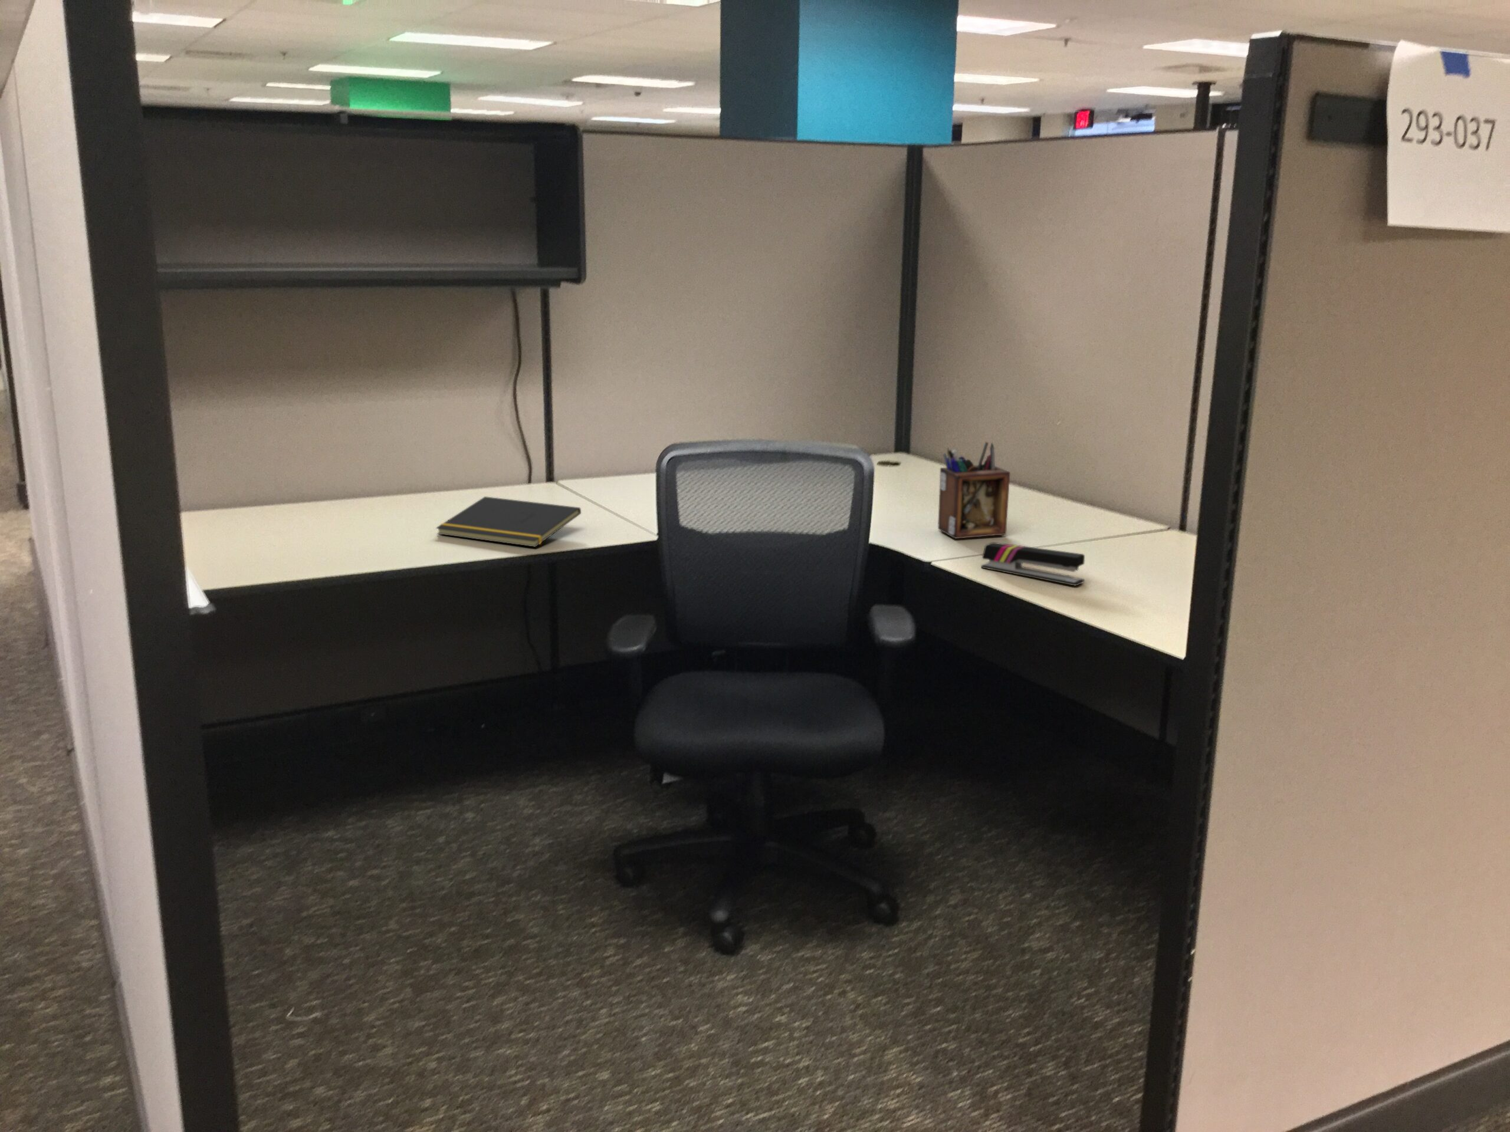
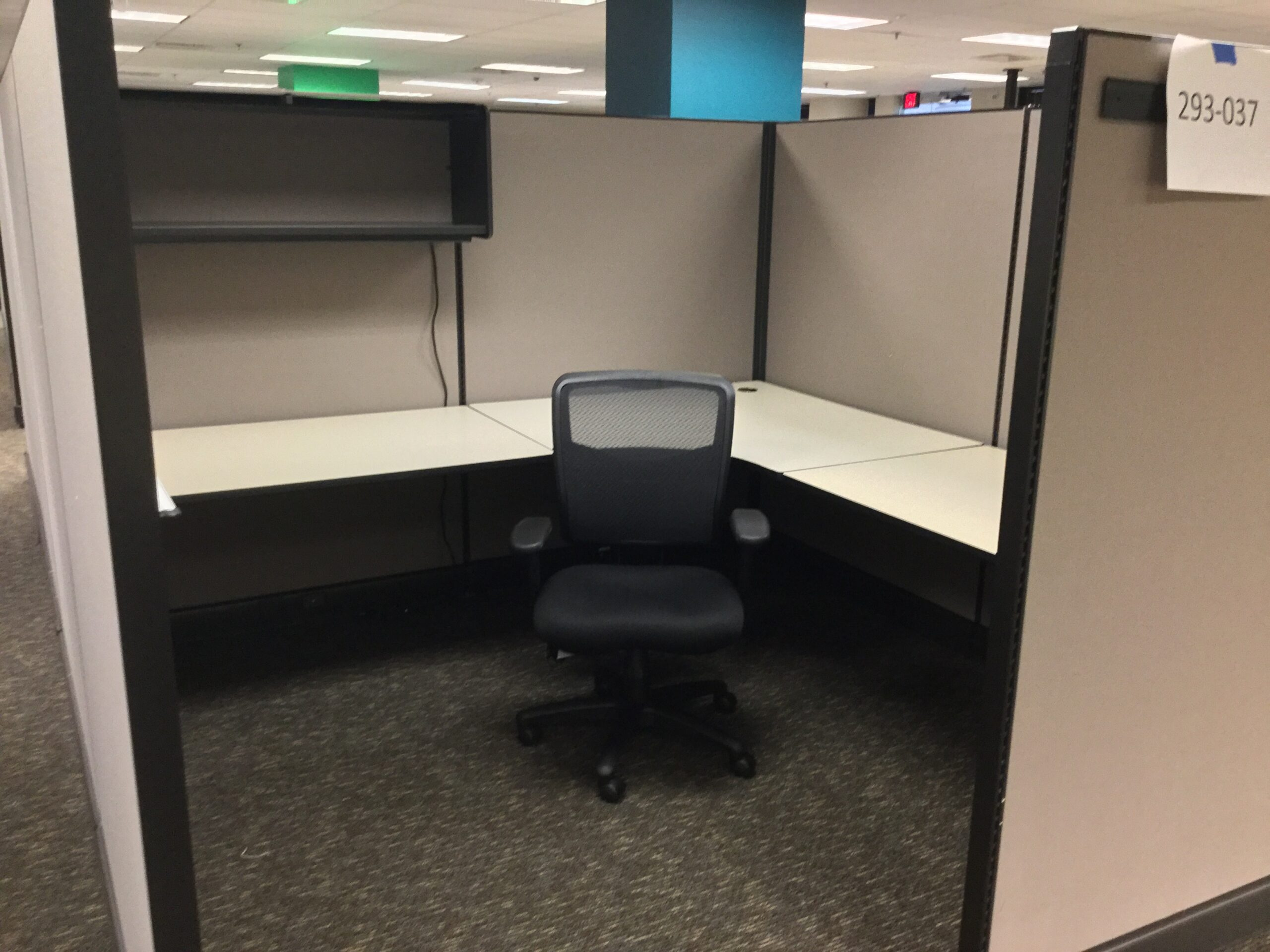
- stapler (1032, 561)
- desk organizer (974, 489)
- notepad (509, 521)
